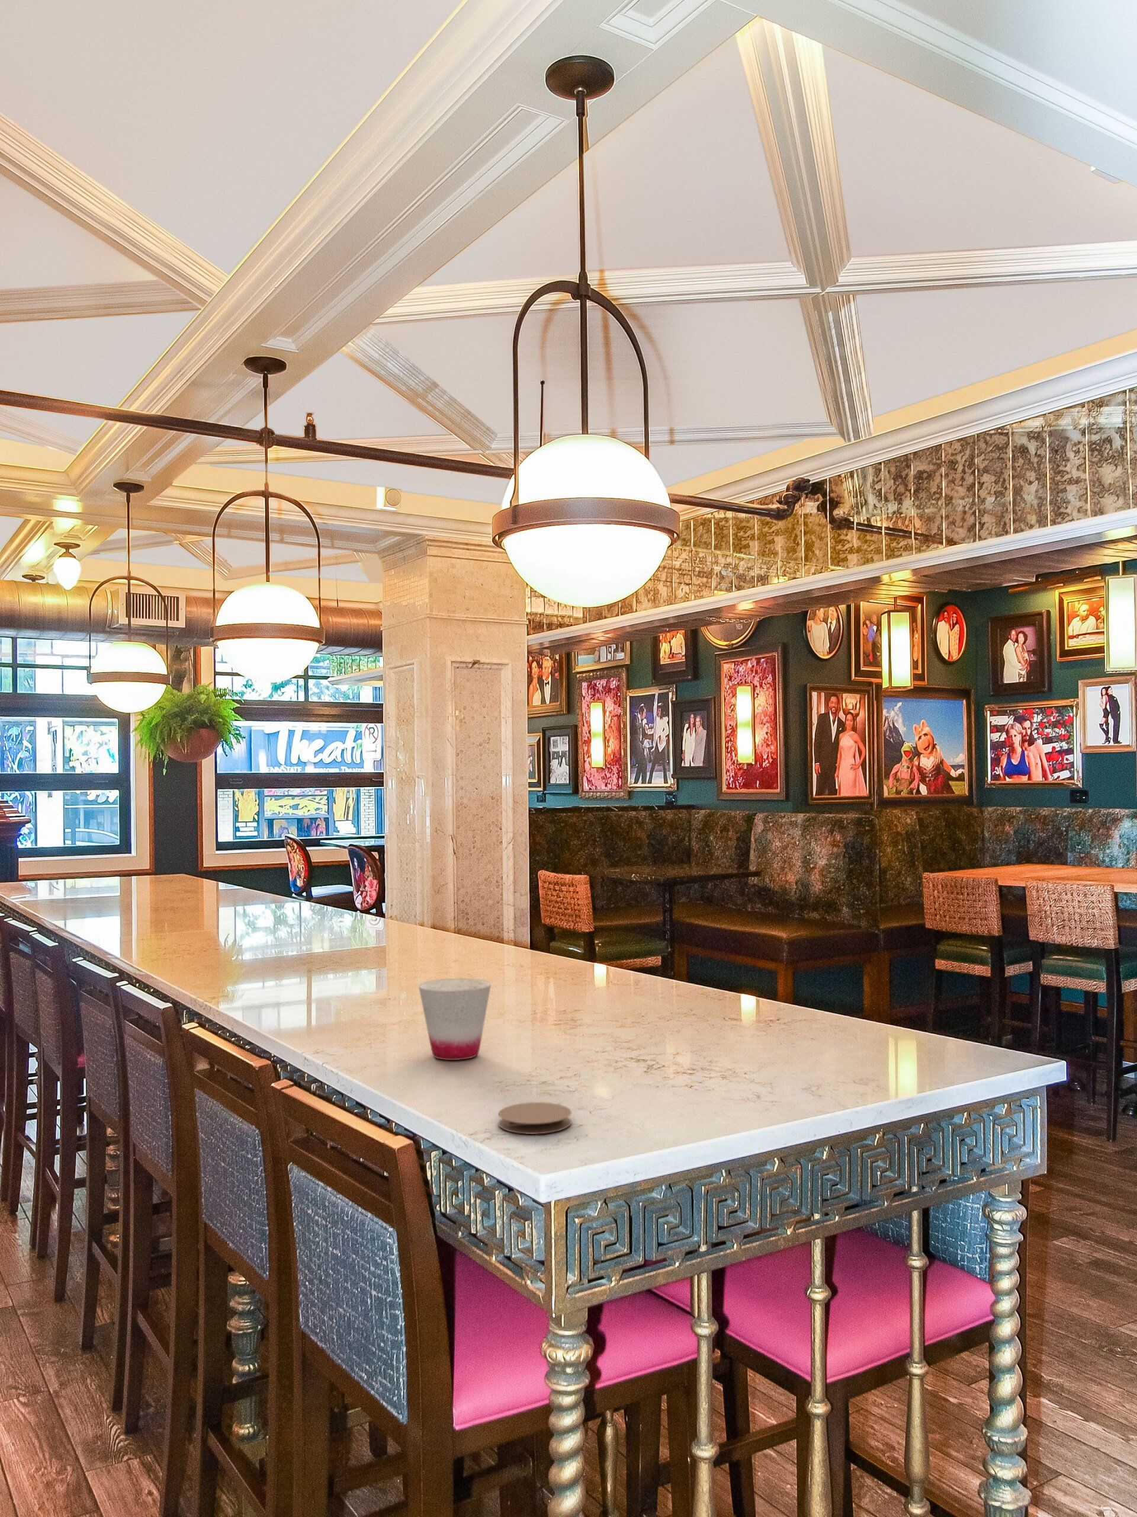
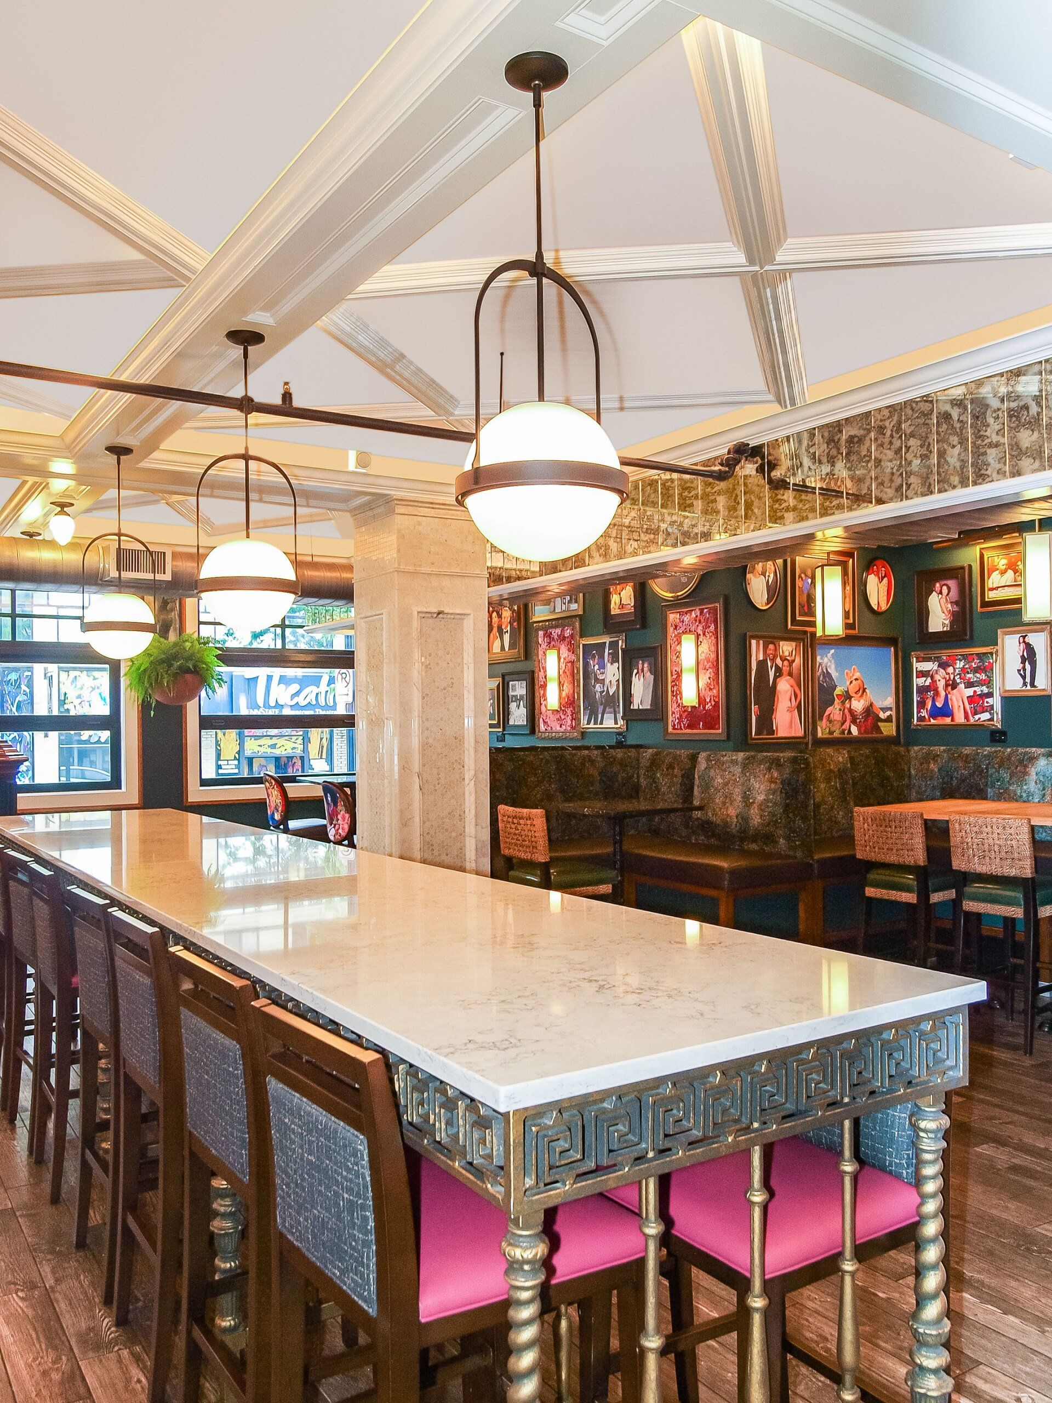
- cup (455, 1020)
- coaster (535, 1118)
